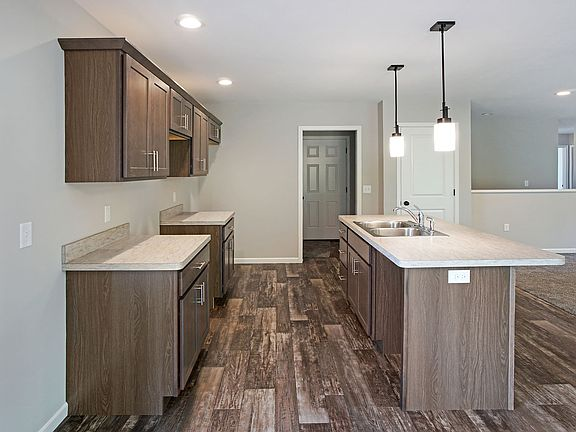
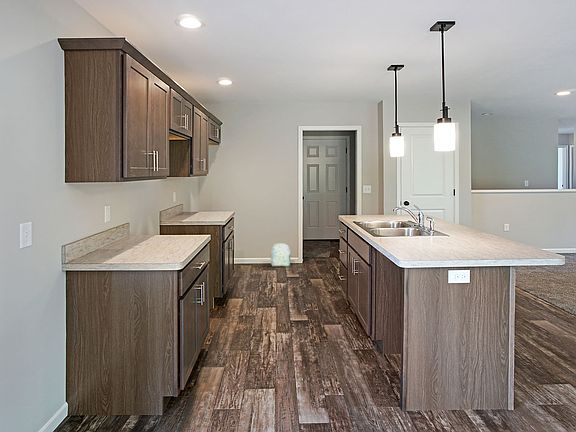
+ backpack (280, 255)
